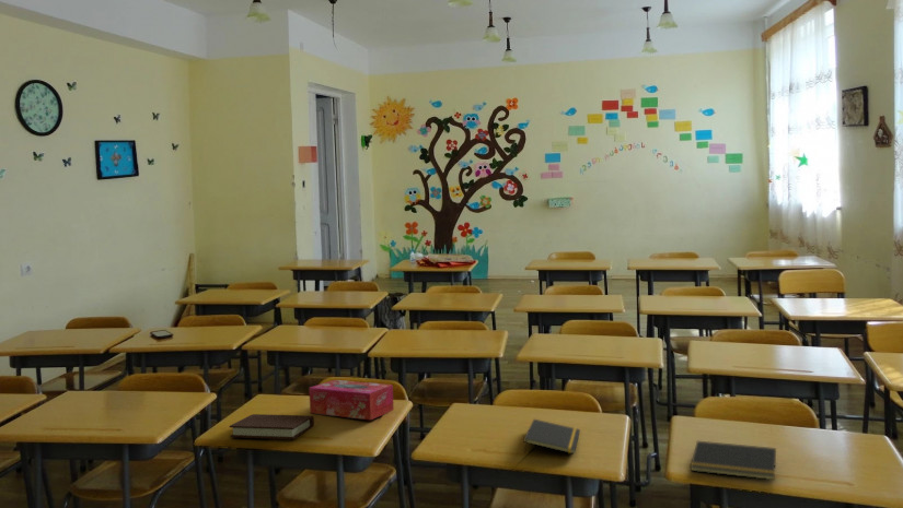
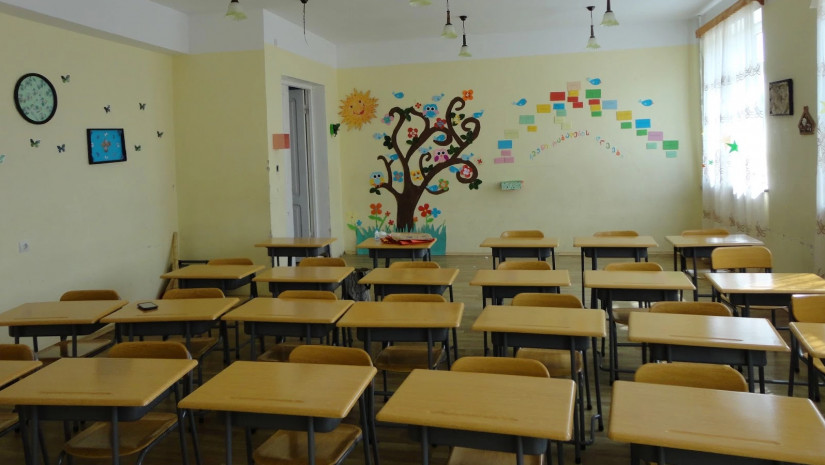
- notepad (553, 435)
- book (273, 425)
- tissue box (350, 399)
- notepad (733, 459)
